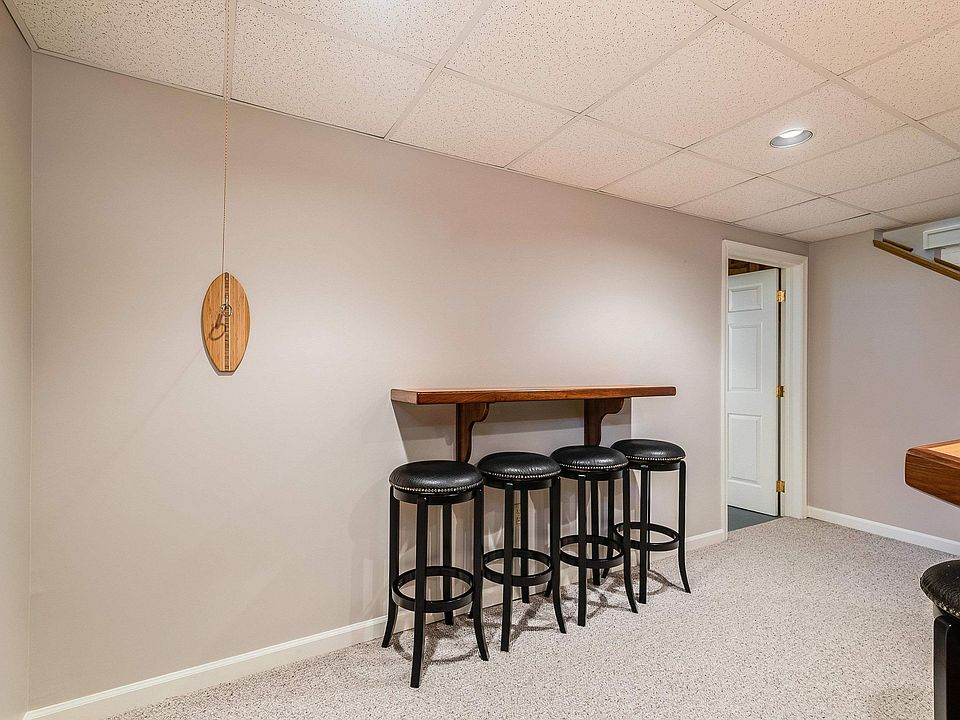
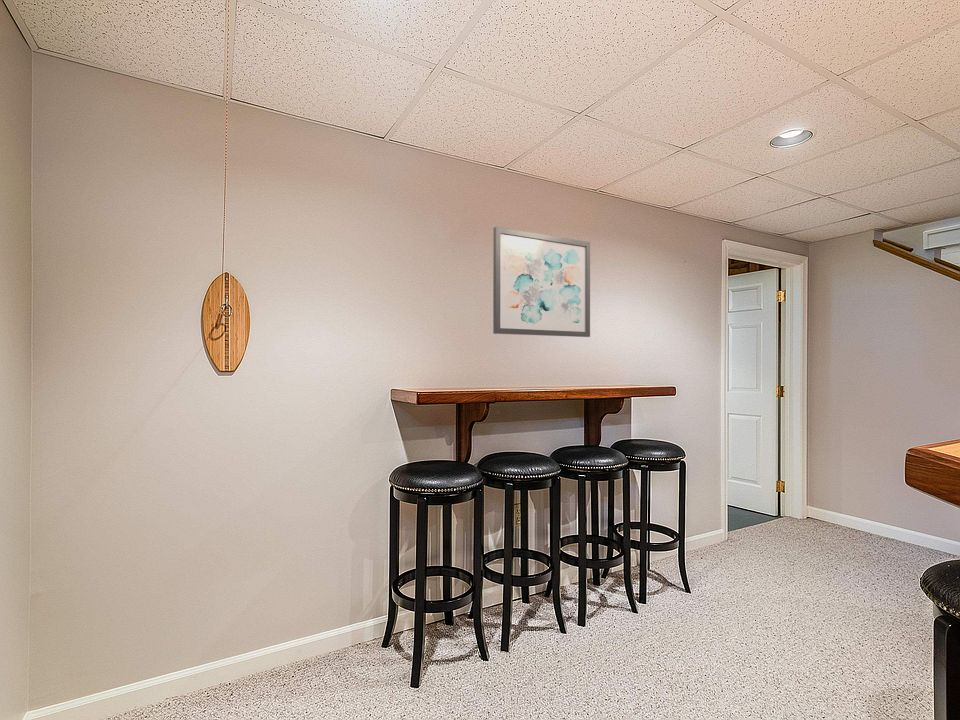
+ wall art (544, 285)
